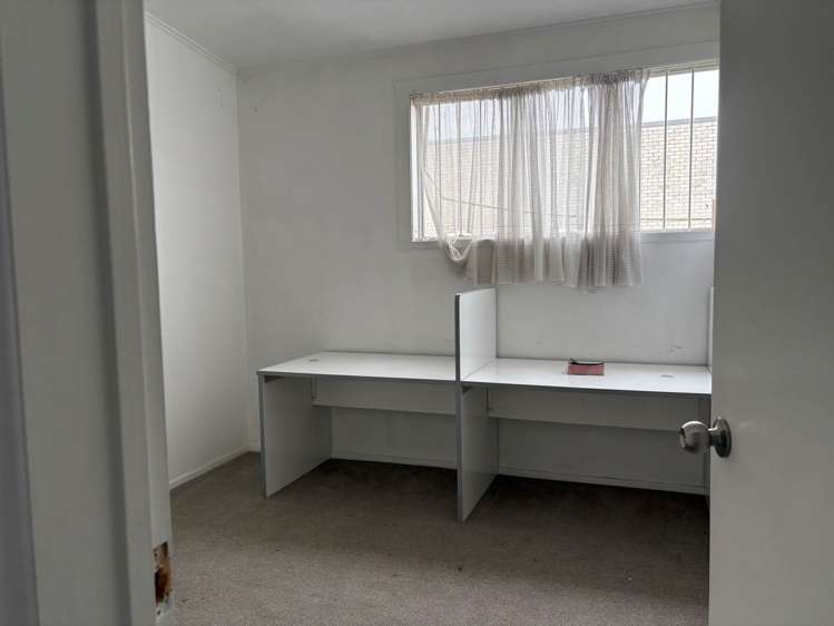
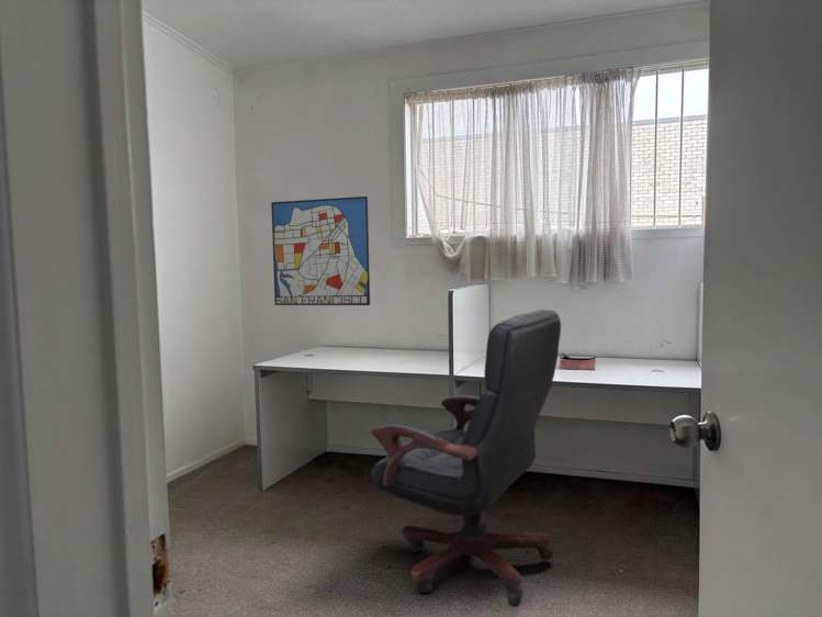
+ office chair (463, 440)
+ wall art (319, 253)
